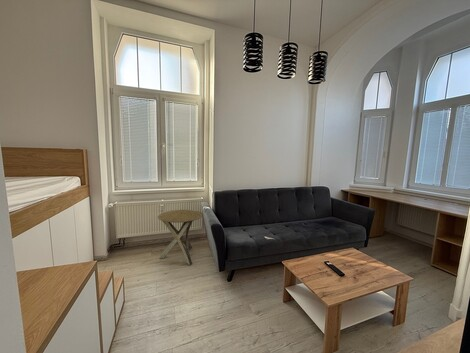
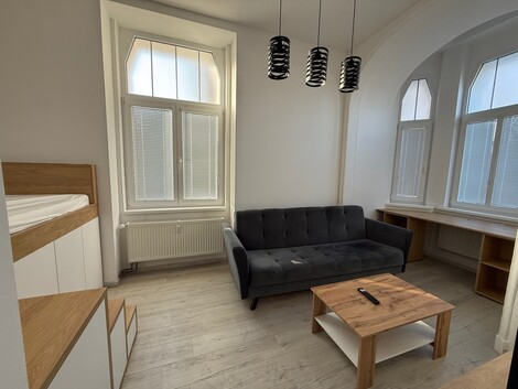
- side table (181, 235)
